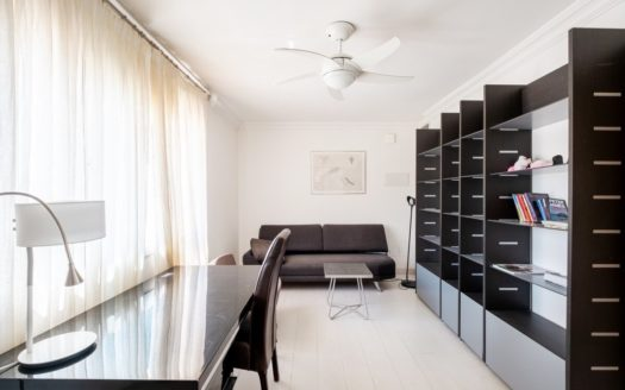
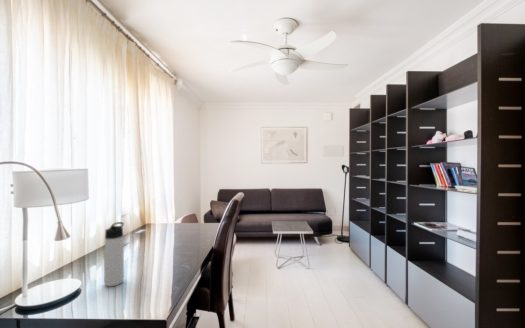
+ thermos bottle (115, 253)
